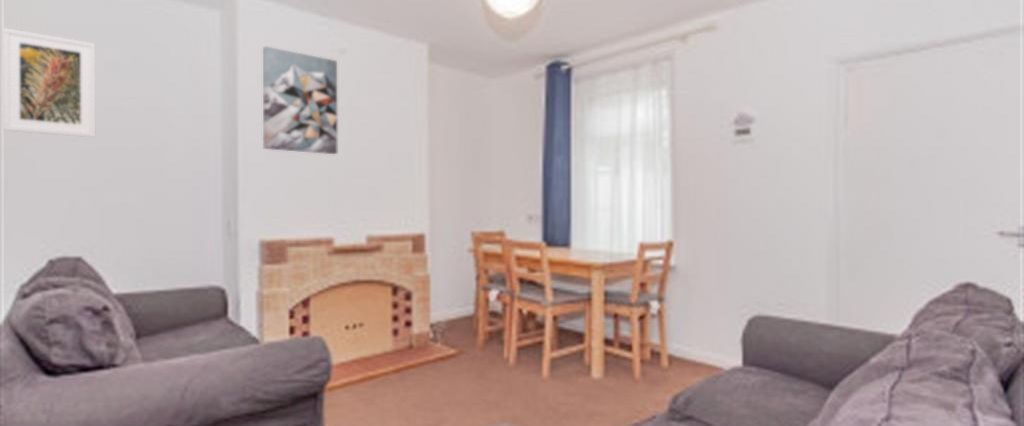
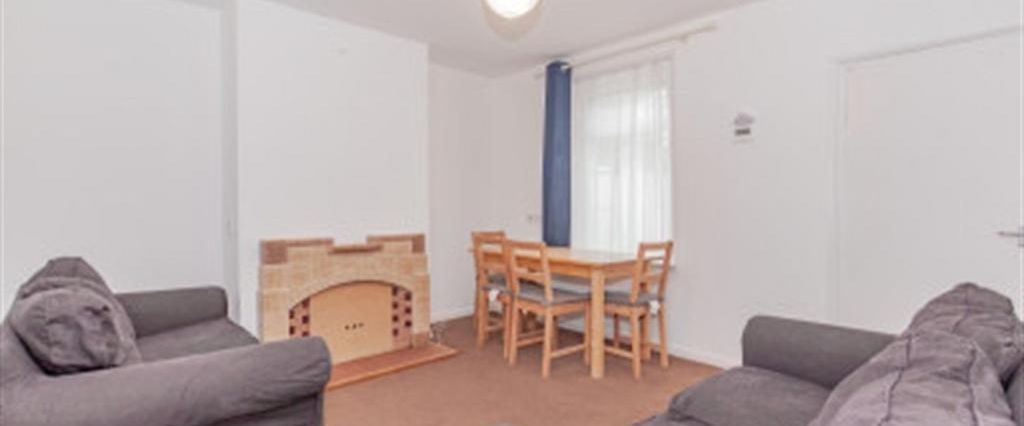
- wall art (301, 102)
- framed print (51, 85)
